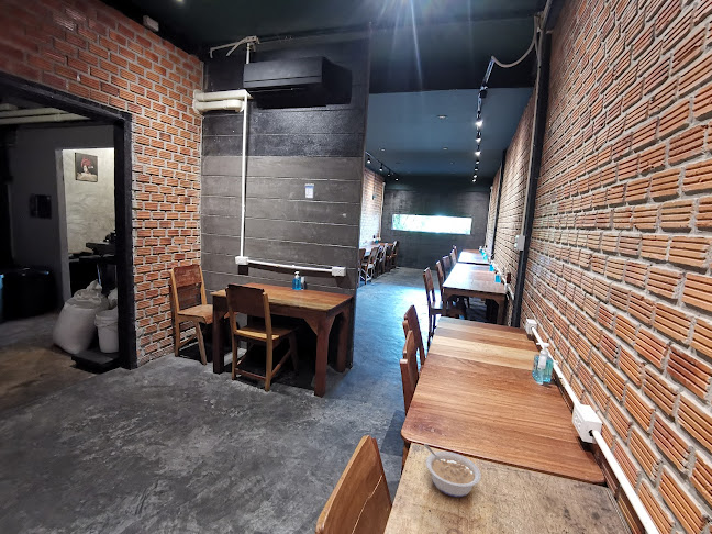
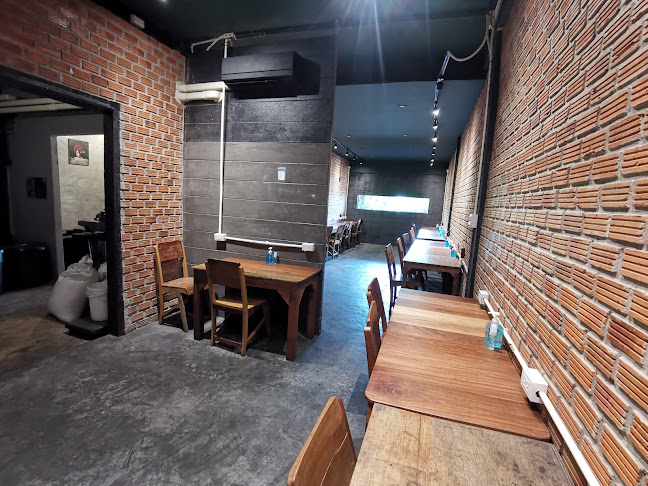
- legume (449, 472)
